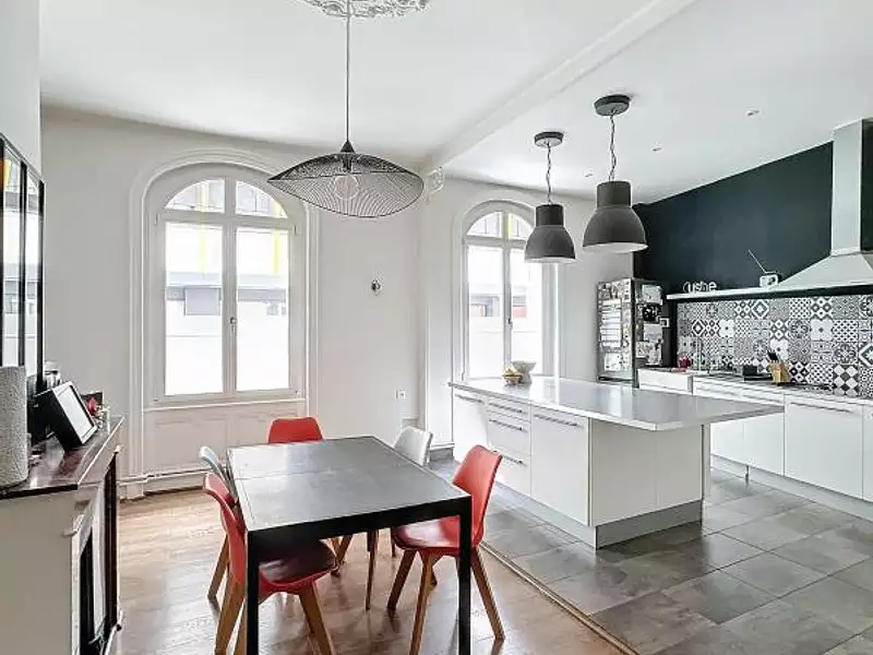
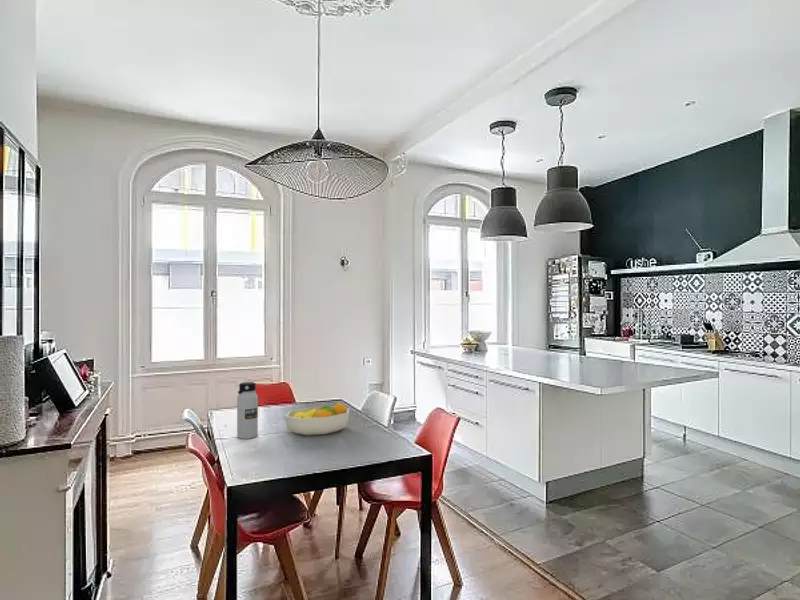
+ water bottle (247, 409)
+ fruit bowl (318, 417)
